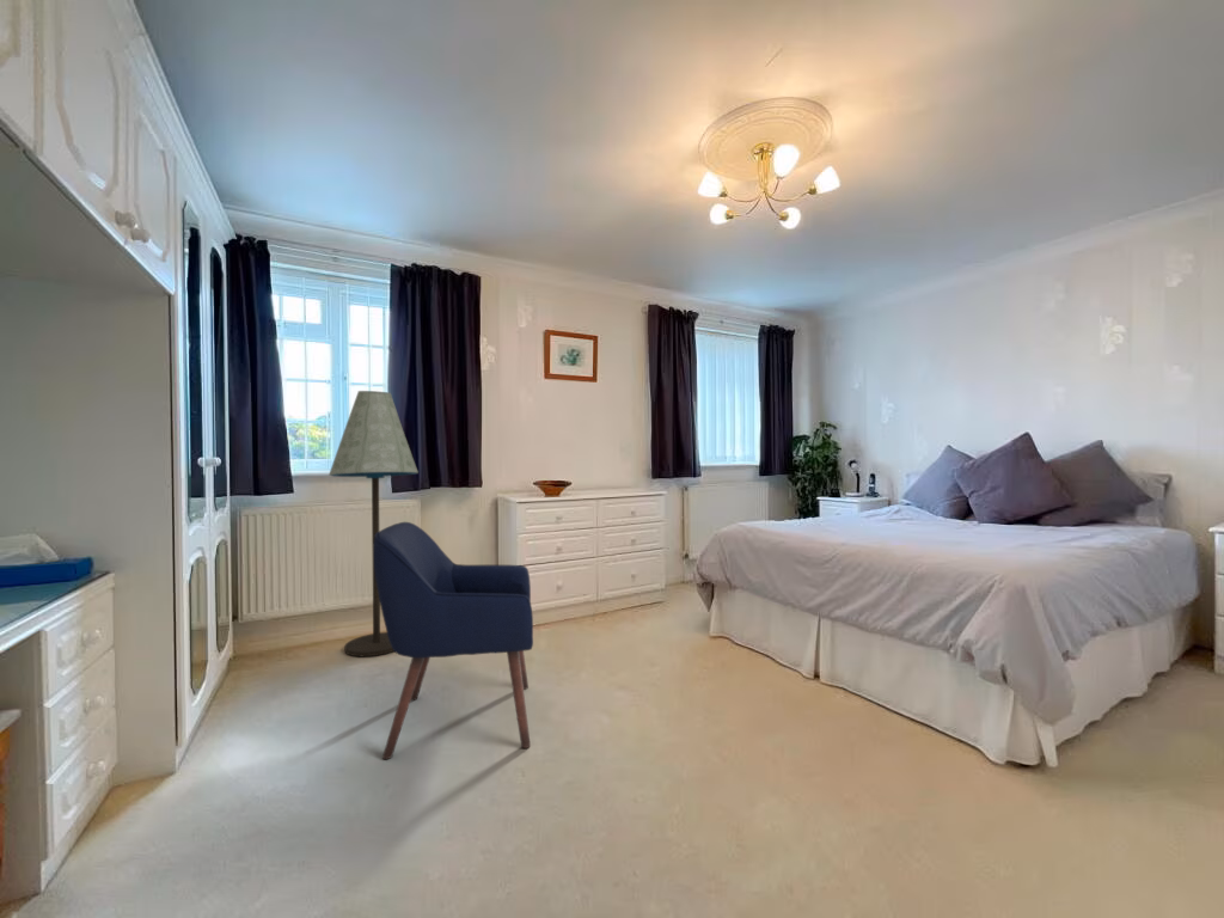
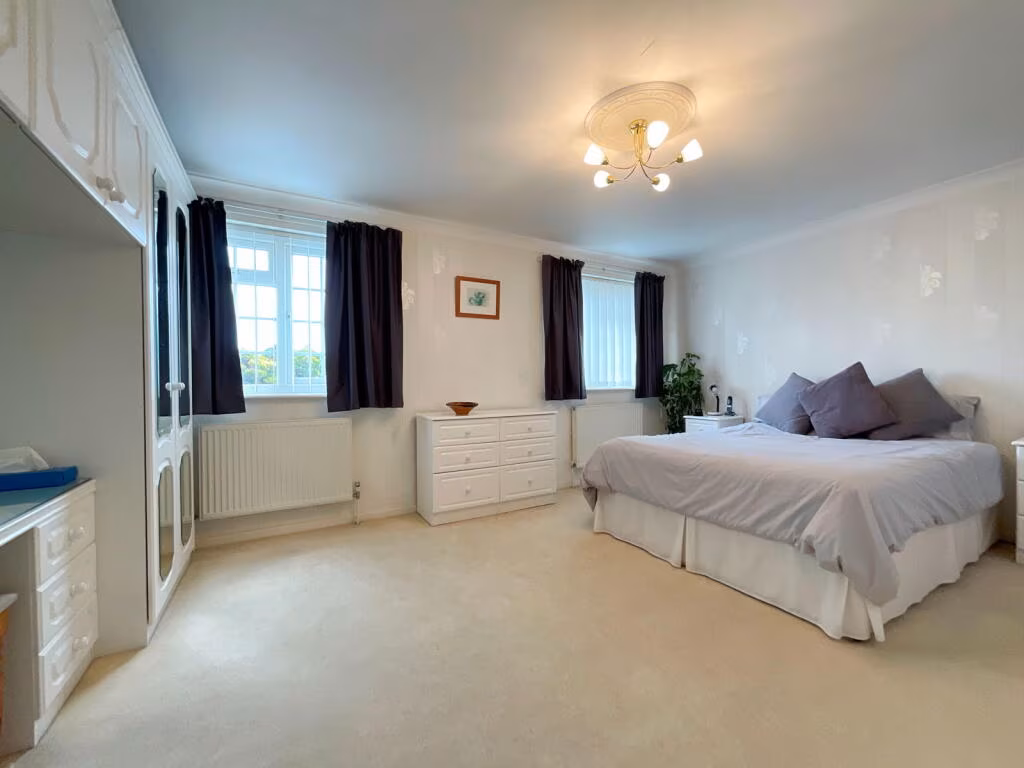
- chair (459, 622)
- floor lamp (375, 518)
